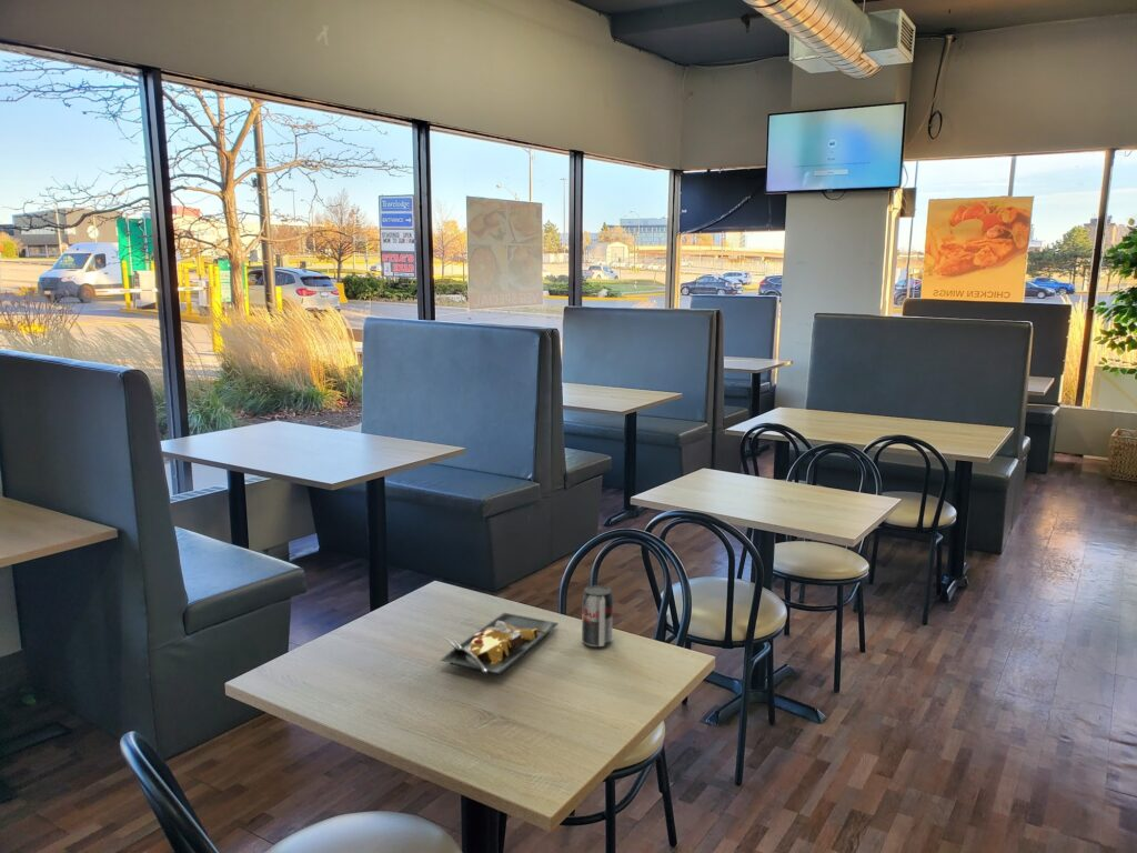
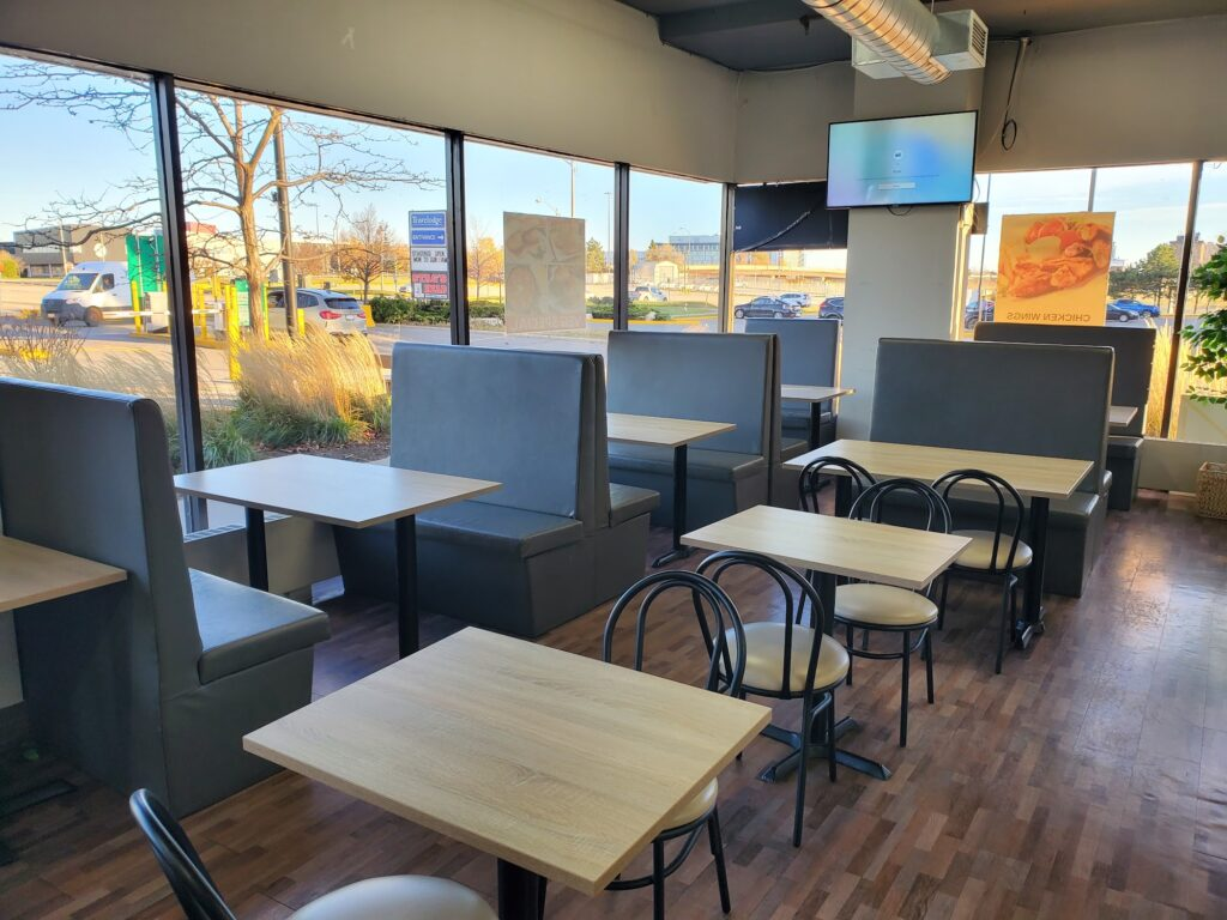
- plate (494, 634)
- beverage can (596, 615)
